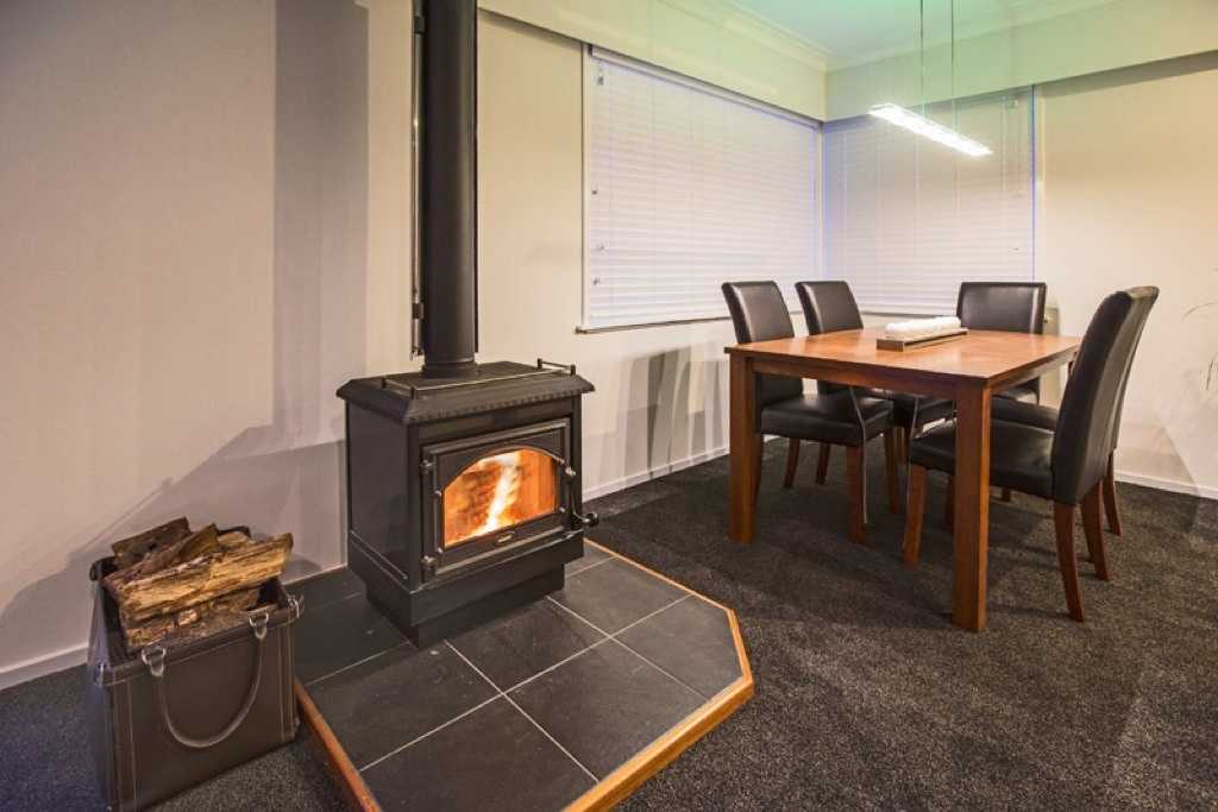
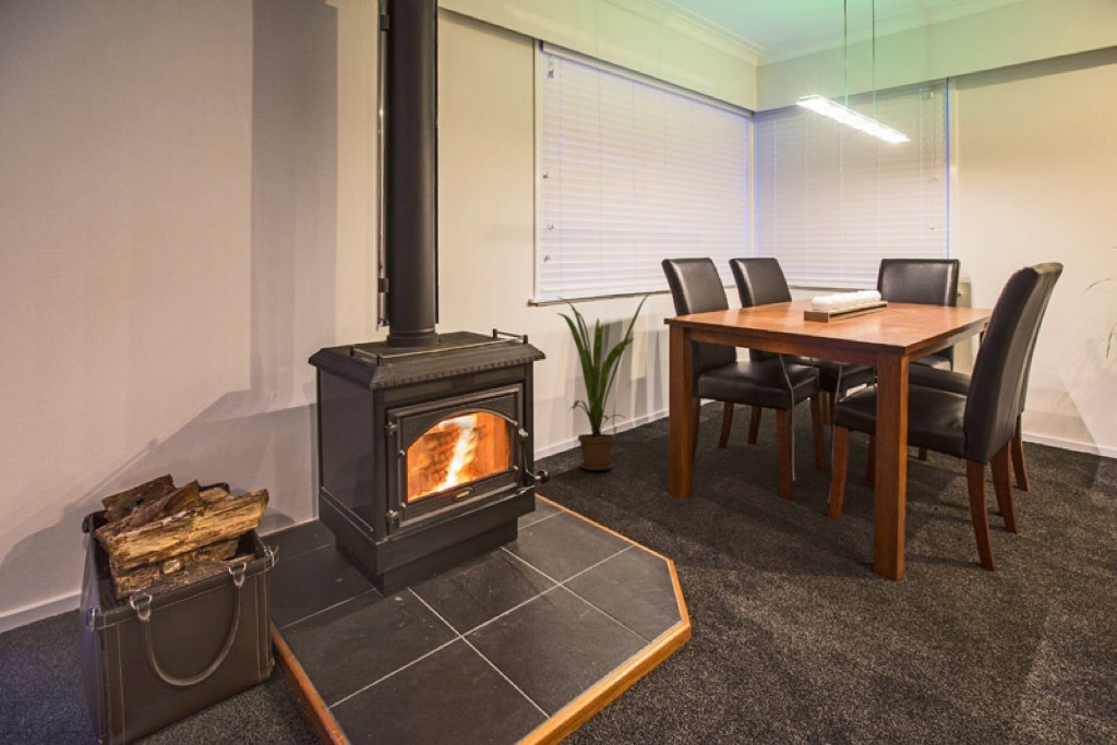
+ house plant (587, 380)
